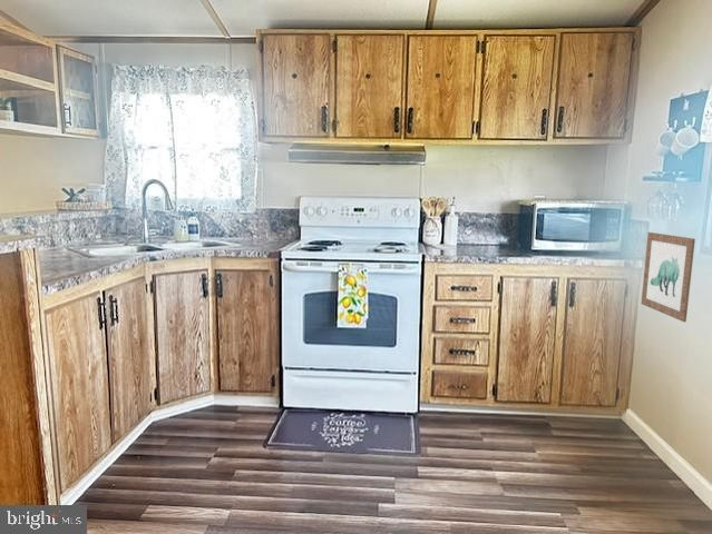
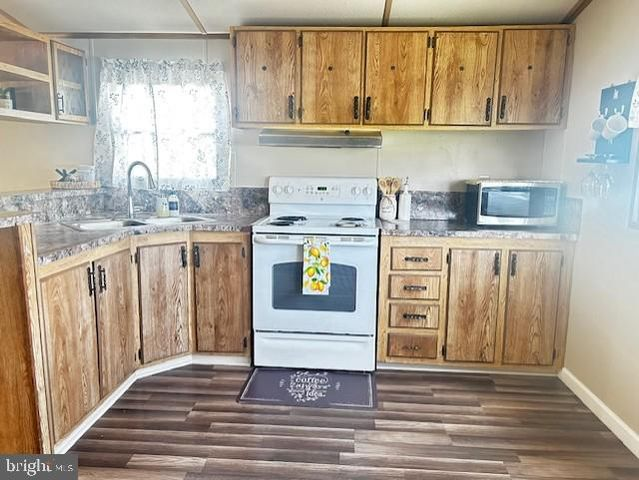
- wall art (665, 274)
